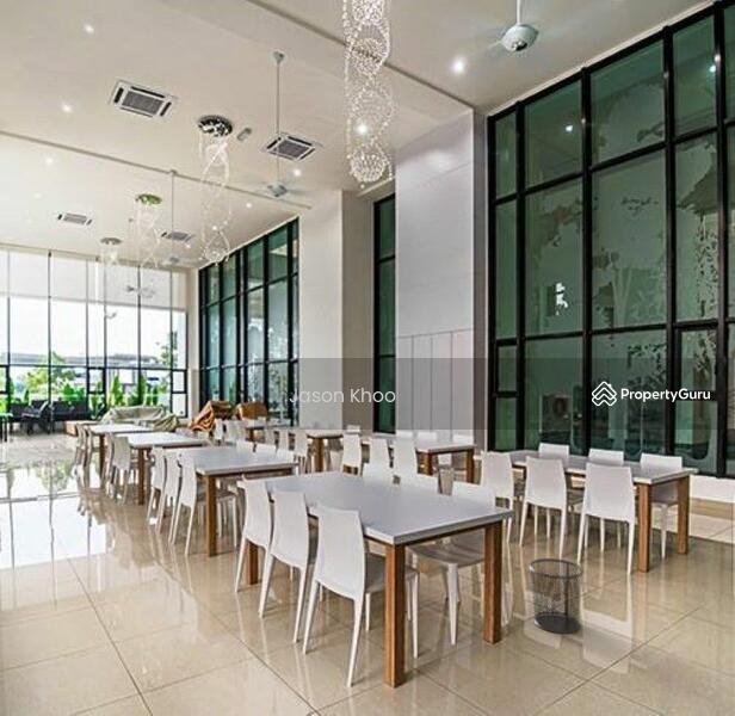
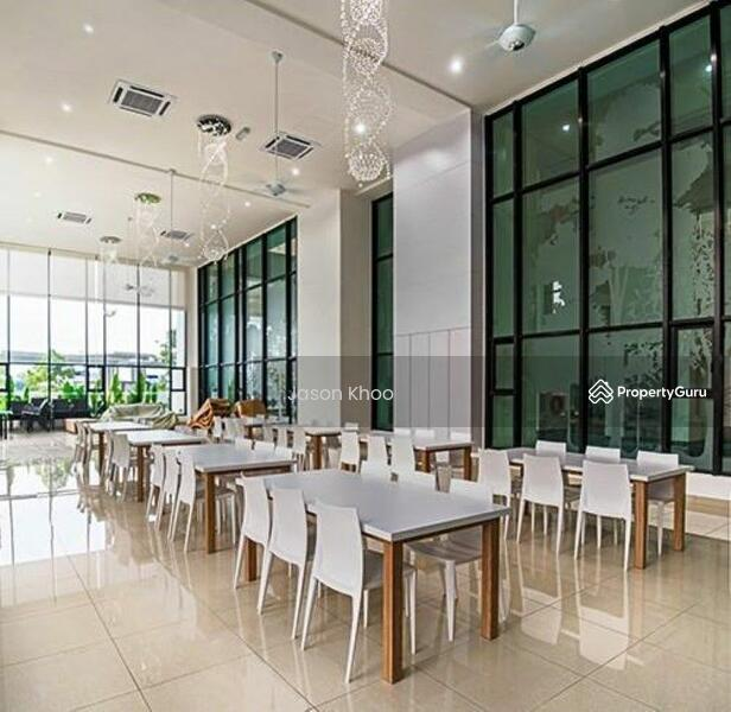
- trash can (556, 594)
